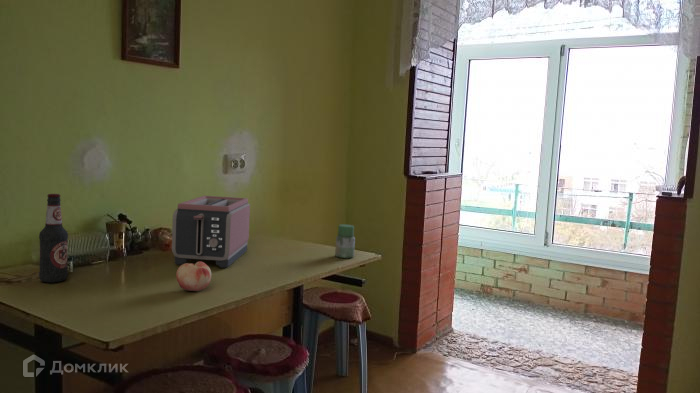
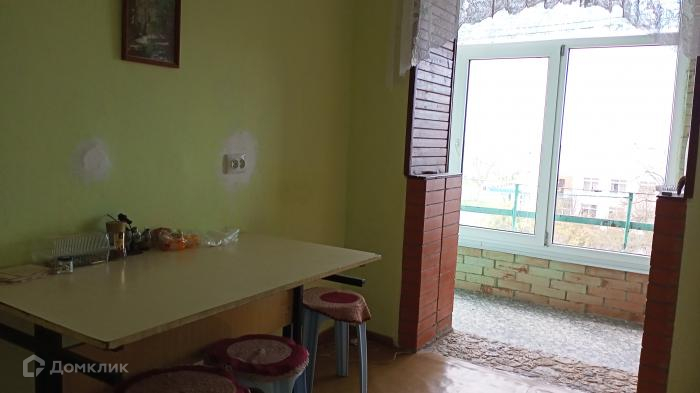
- bottle (53, 237)
- toaster (212, 230)
- jar (345, 240)
- fruit (193, 276)
